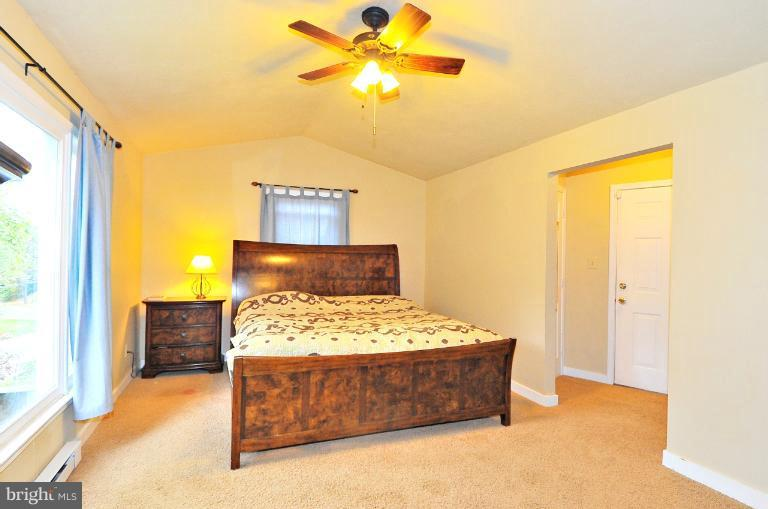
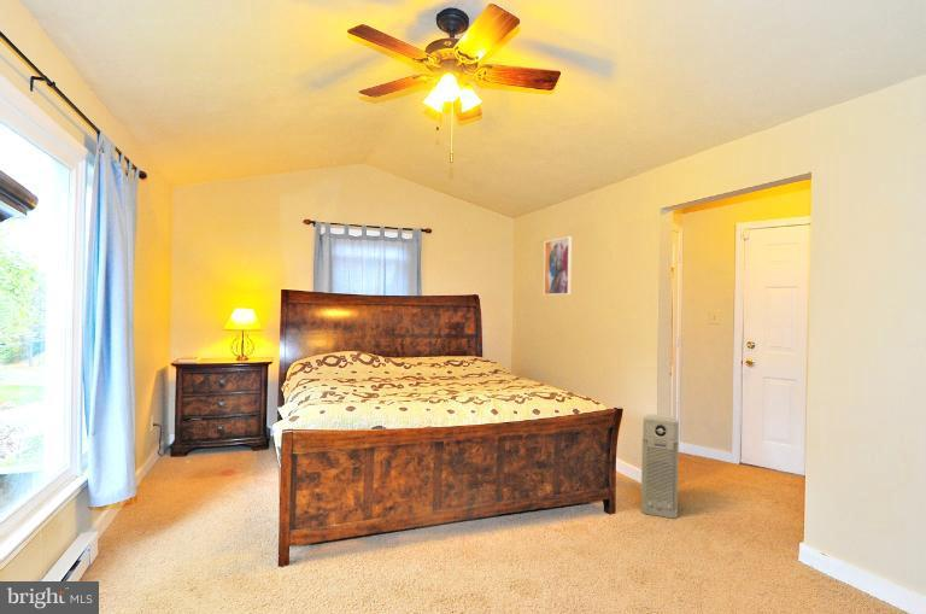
+ wall art (556, 267)
+ air purifier (660, 461)
